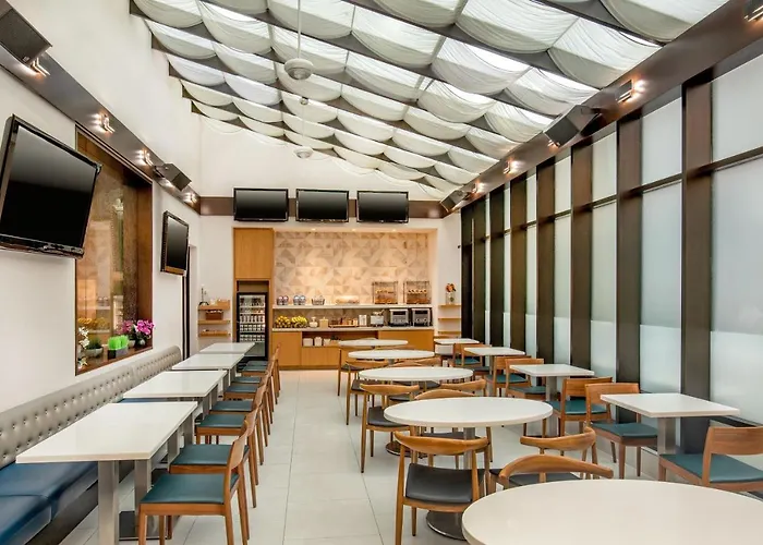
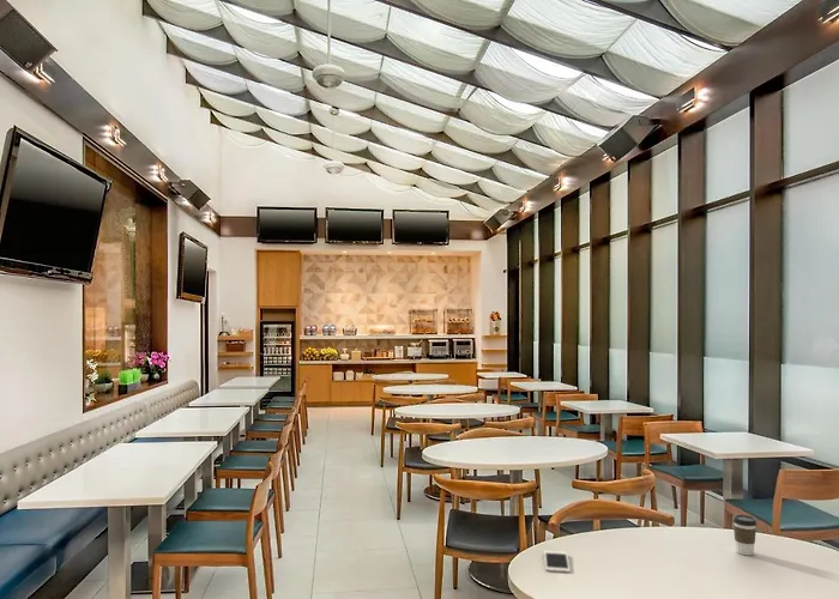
+ coffee cup (744, 534)
+ cell phone (556, 561)
